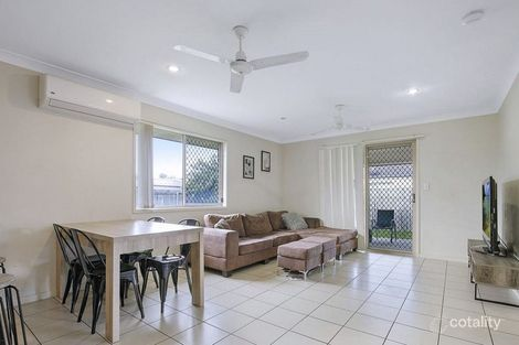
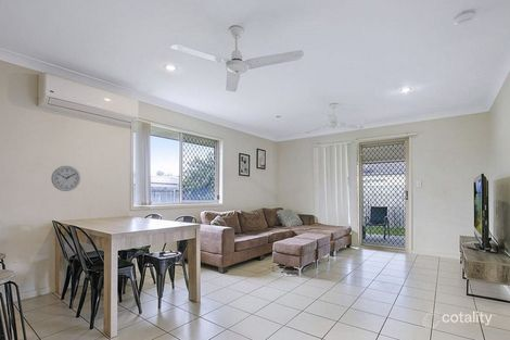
+ wall clock (66, 178)
